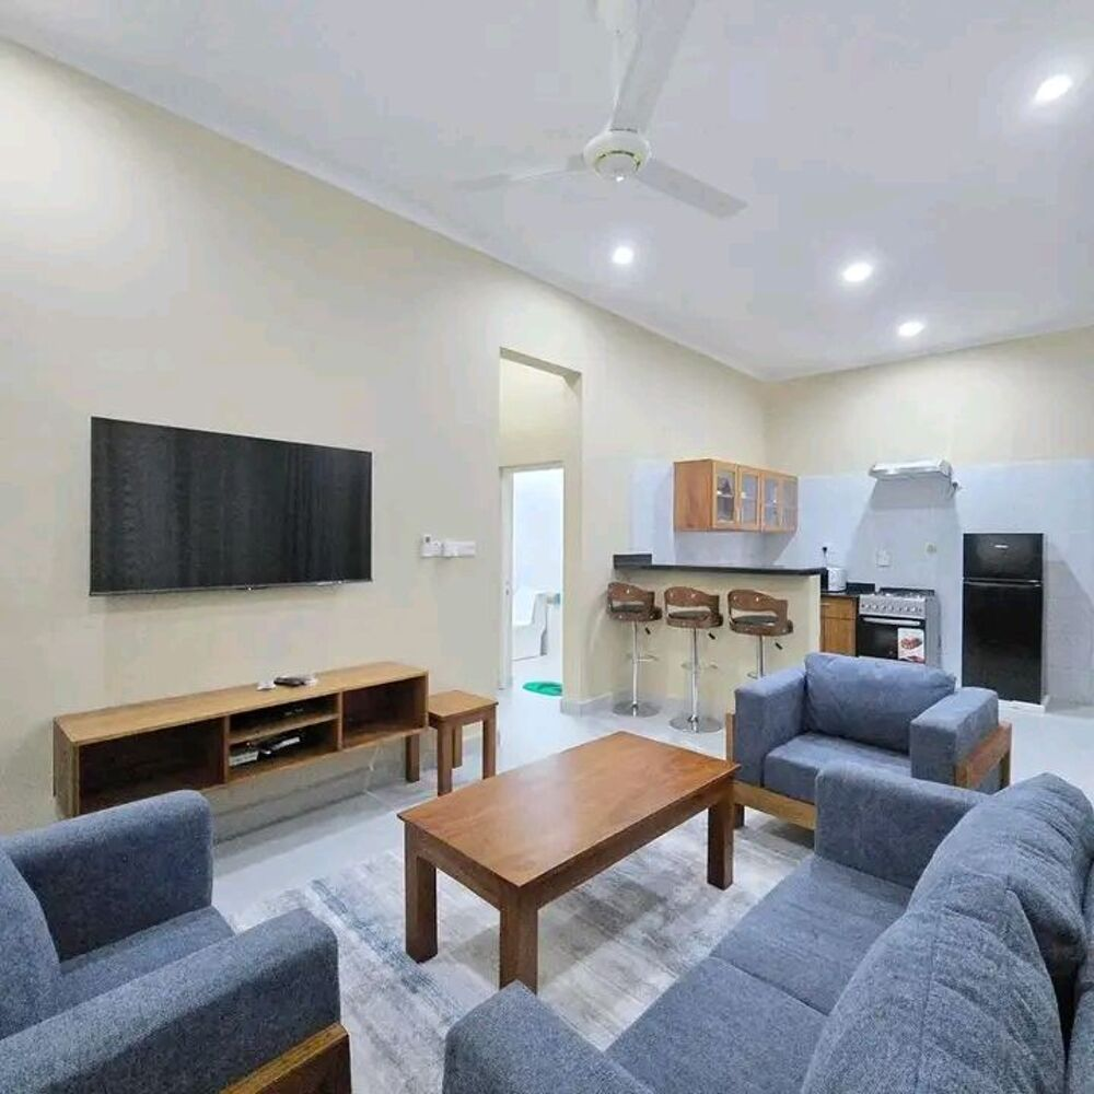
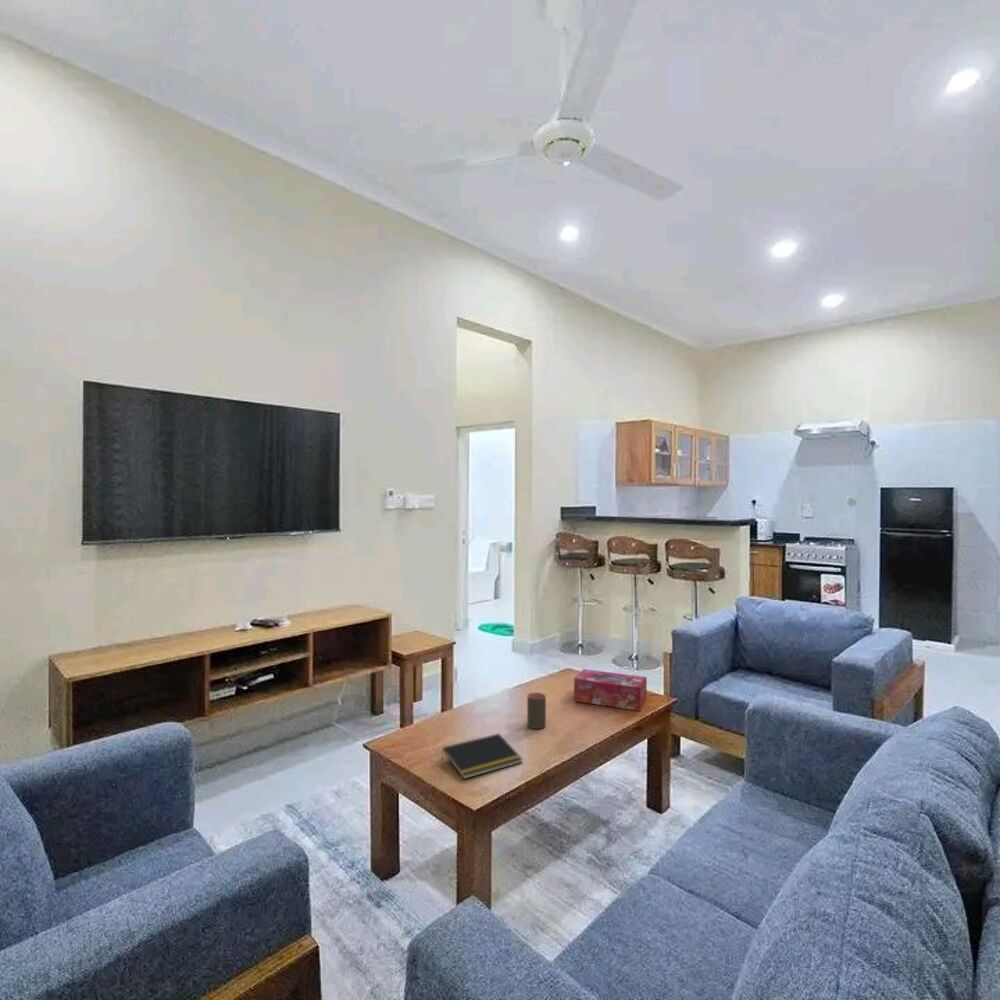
+ tissue box (610, 688)
+ notepad (482, 754)
+ cup (536, 710)
